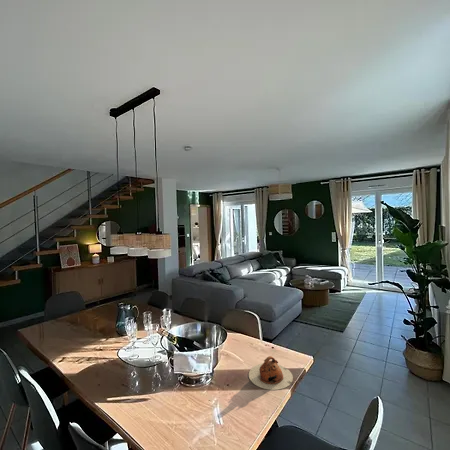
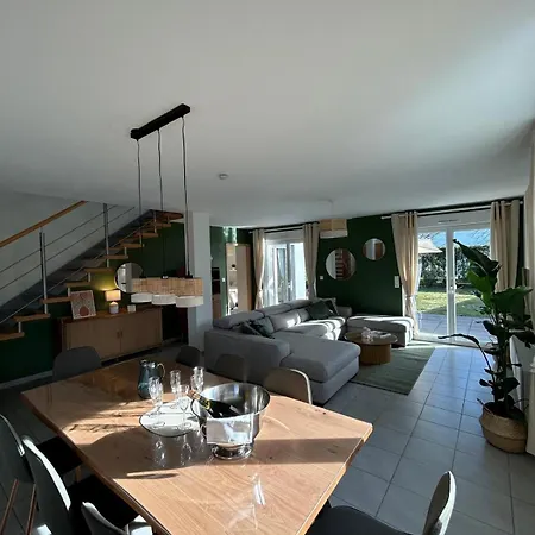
- teapot (270, 365)
